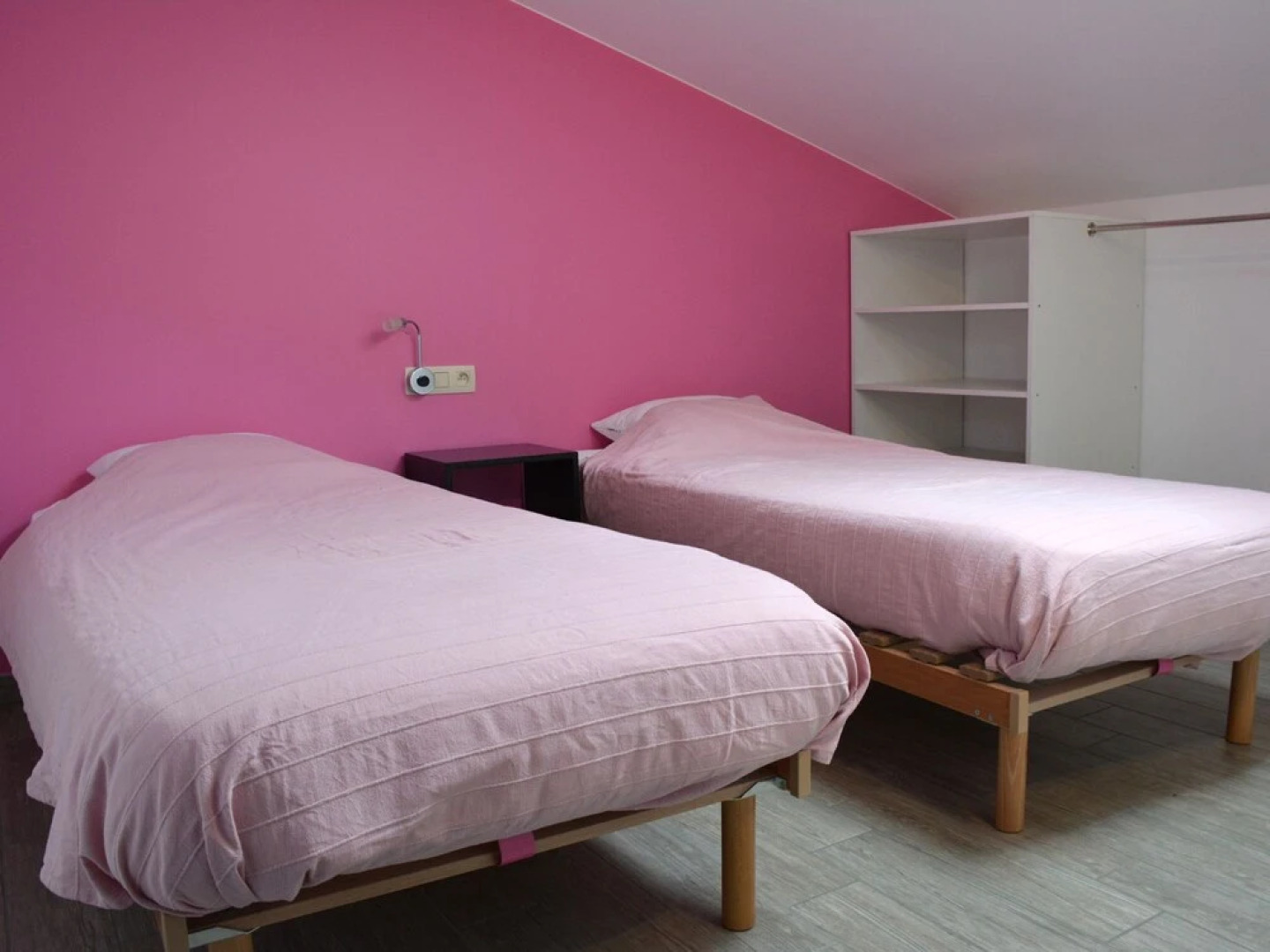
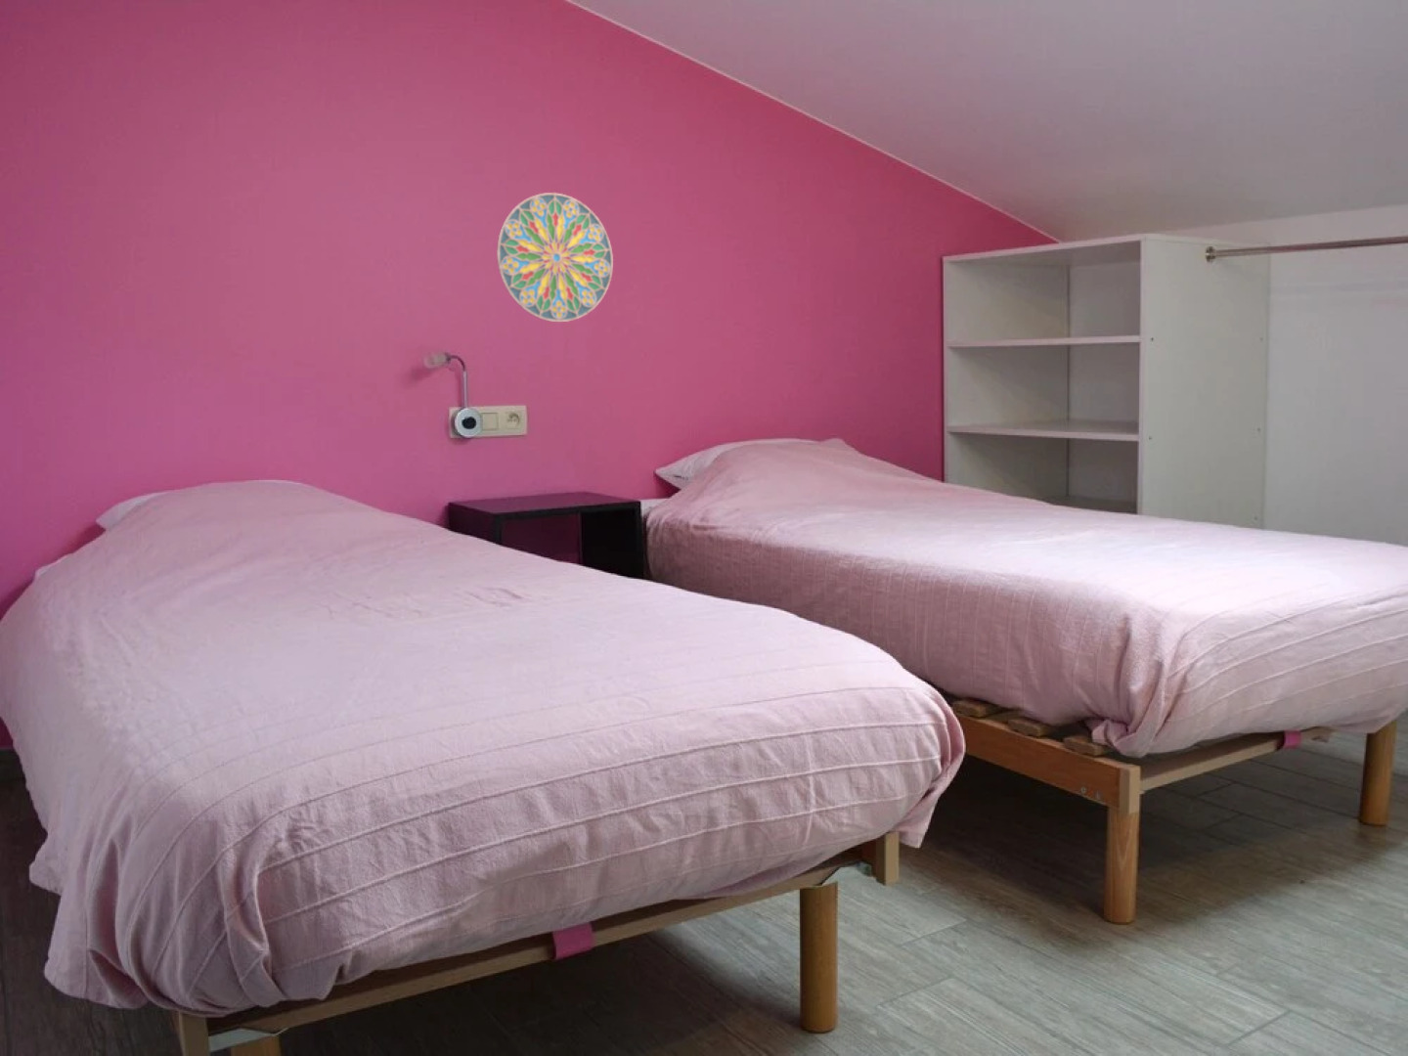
+ decorative plate (557, 257)
